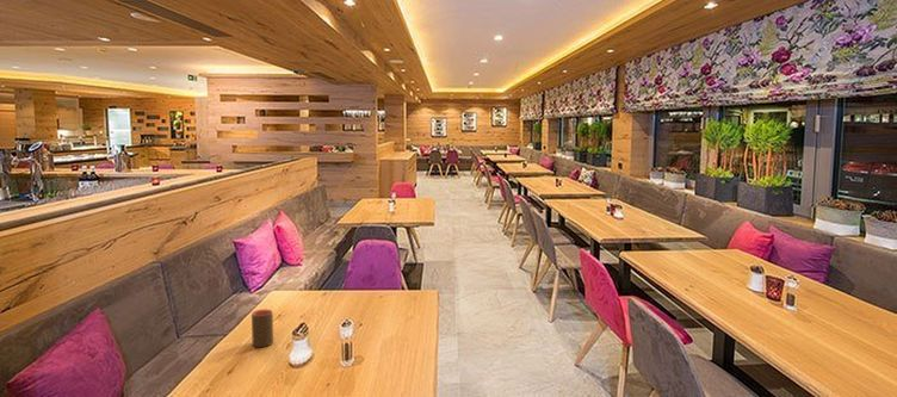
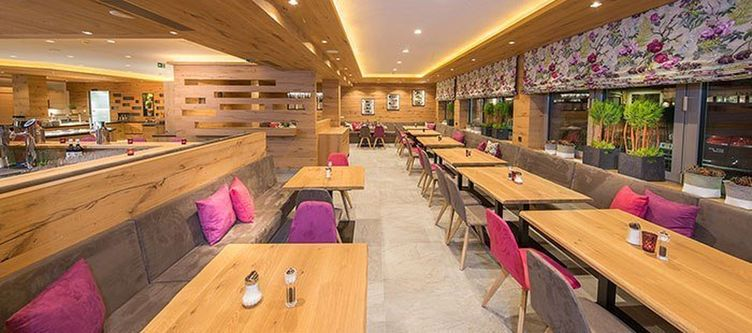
- cup (262, 328)
